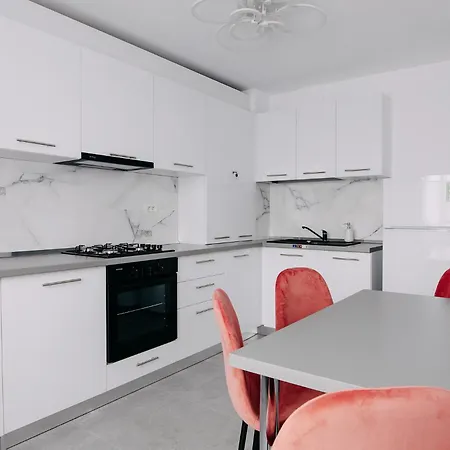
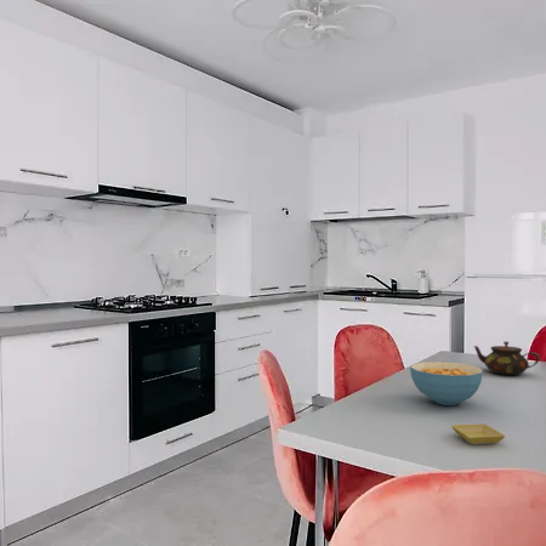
+ teapot (505, 357)
+ saucer (477, 434)
+ cereal bowl (445, 385)
